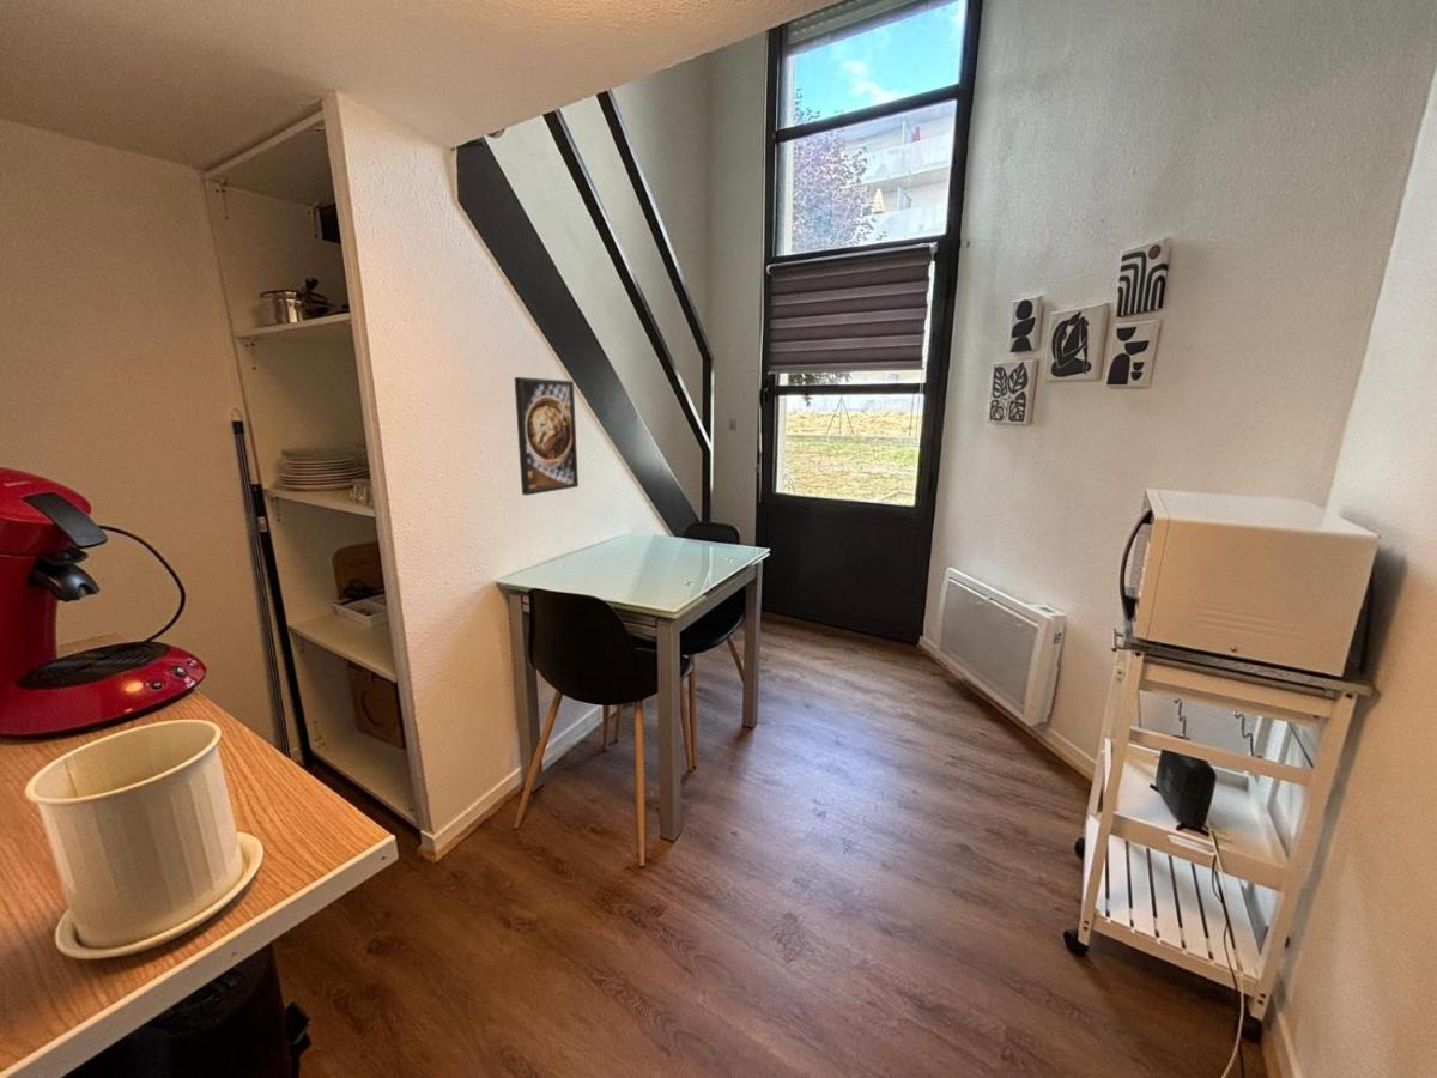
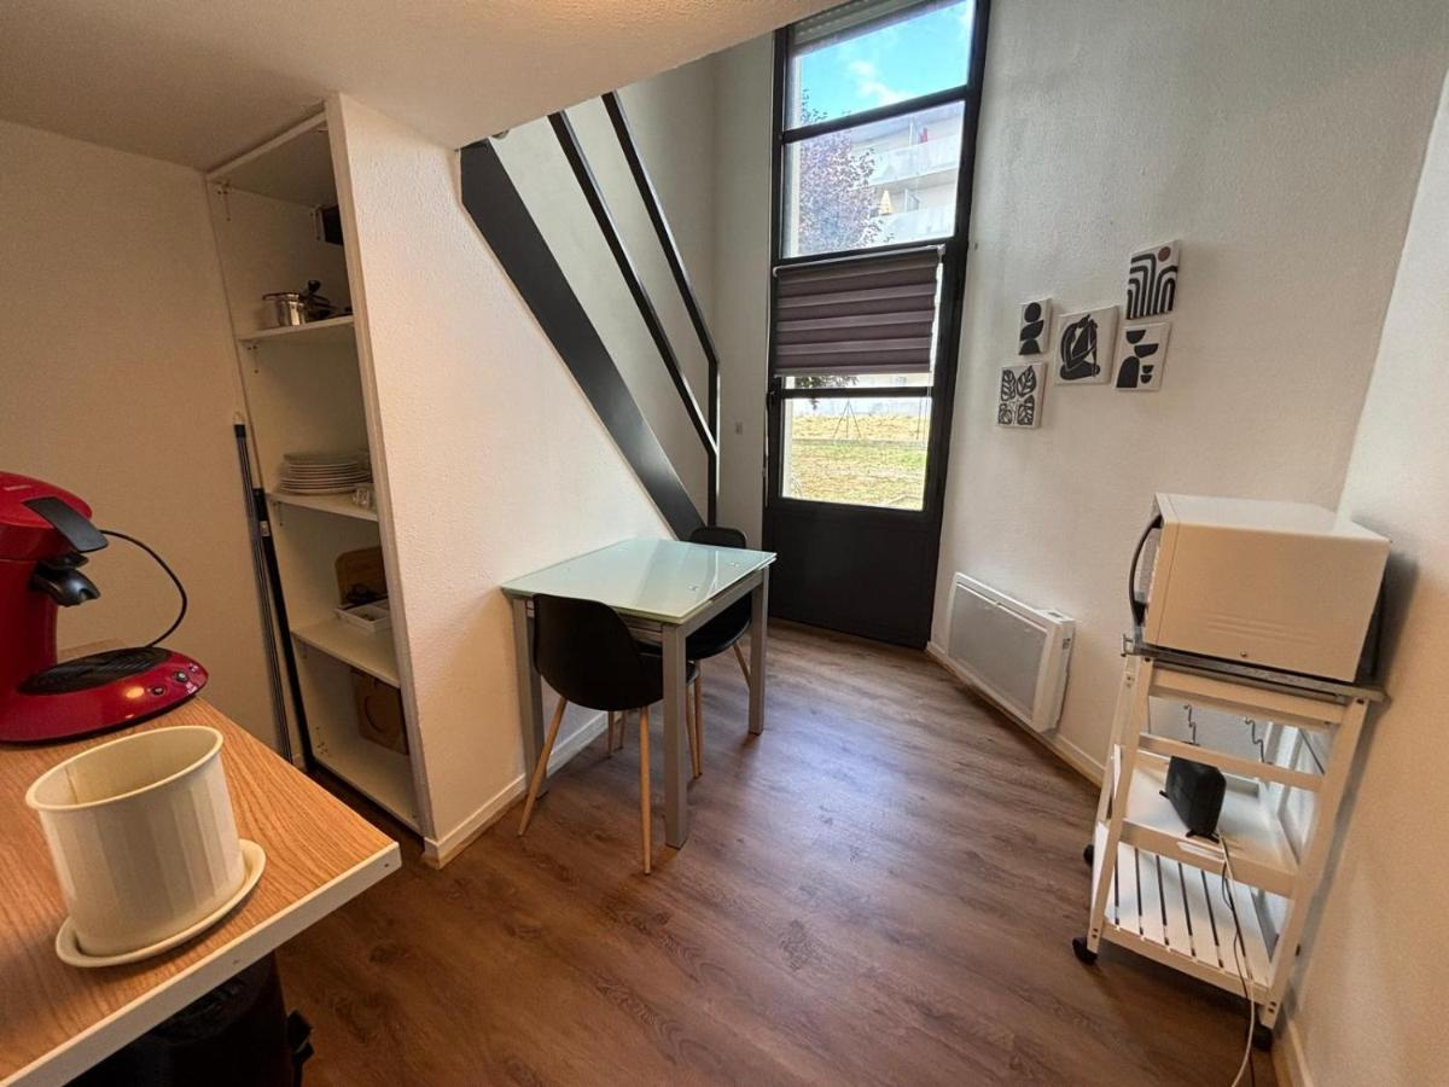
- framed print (548, 436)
